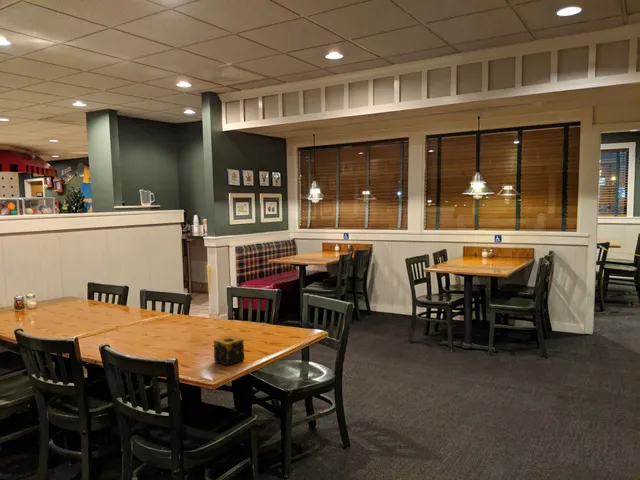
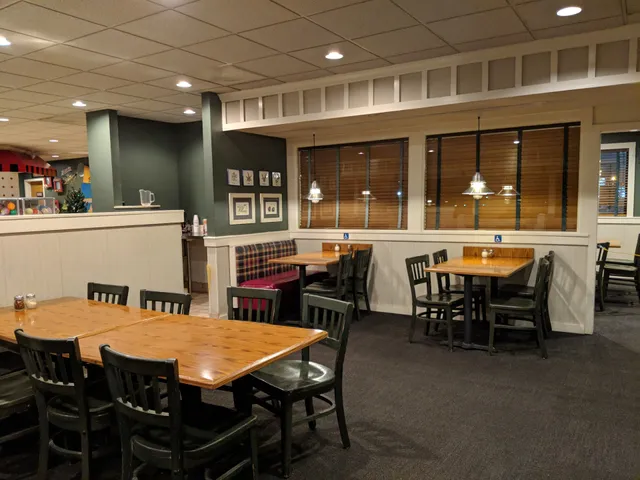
- candle (229, 350)
